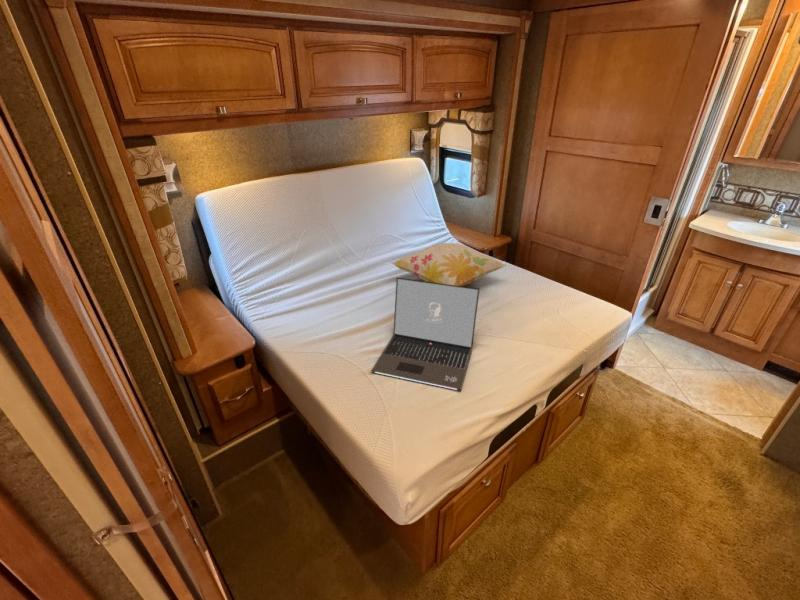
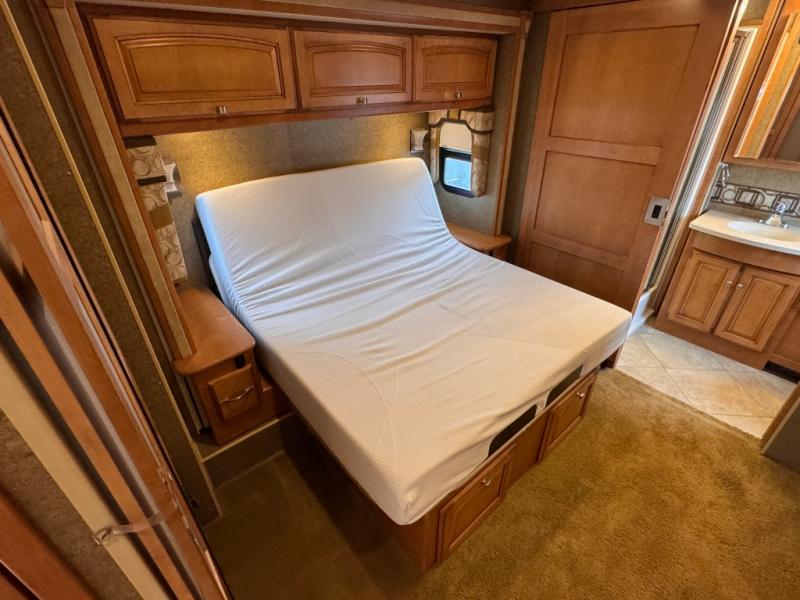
- laptop (426, 330)
- decorative pillow (448, 264)
